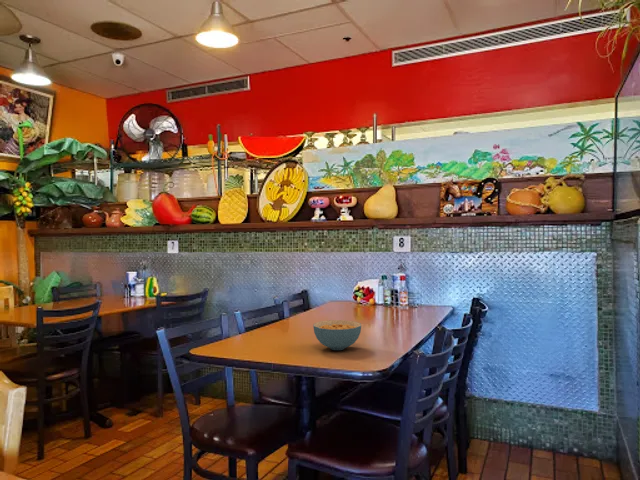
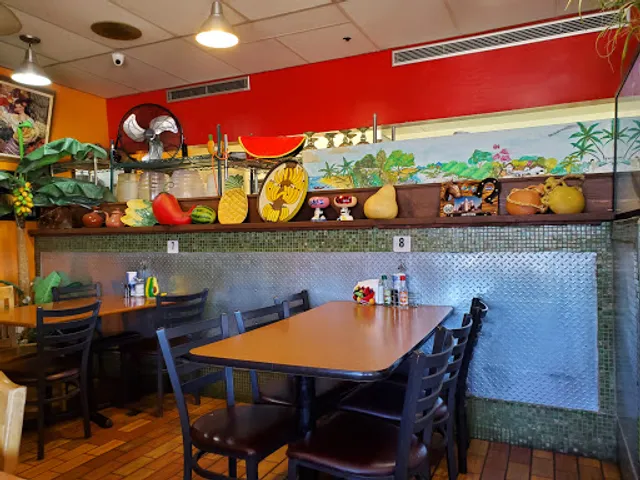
- cereal bowl (337, 336)
